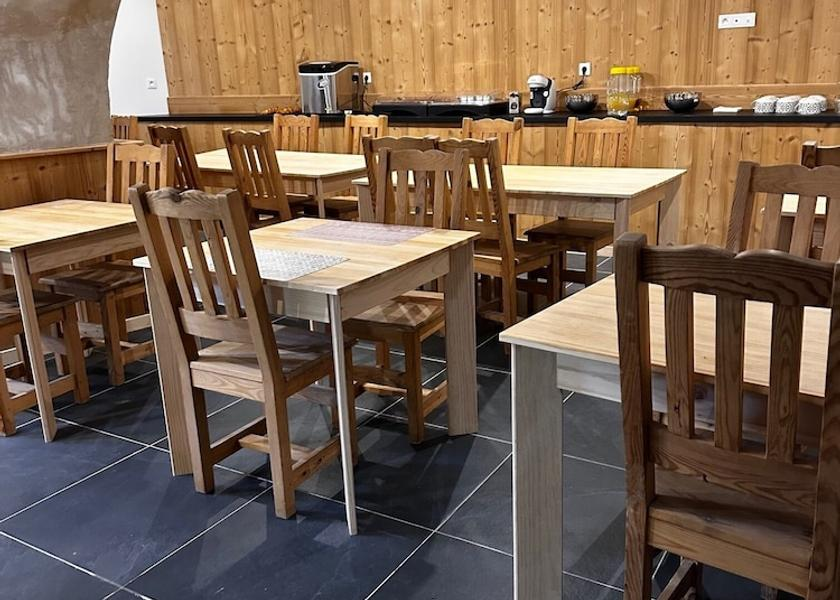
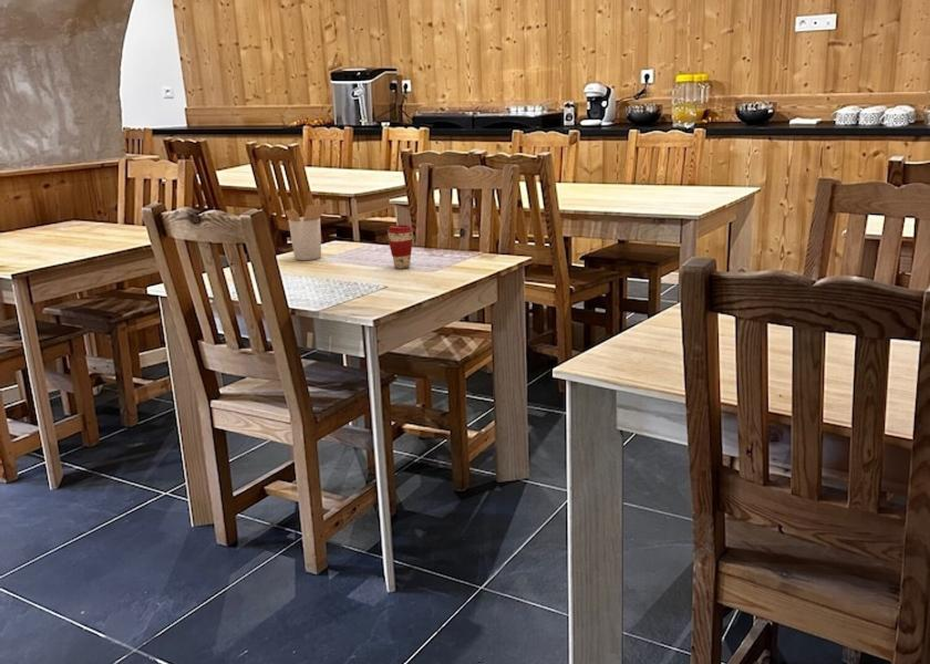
+ utensil holder (309, 229)
+ coffee cup (401, 246)
